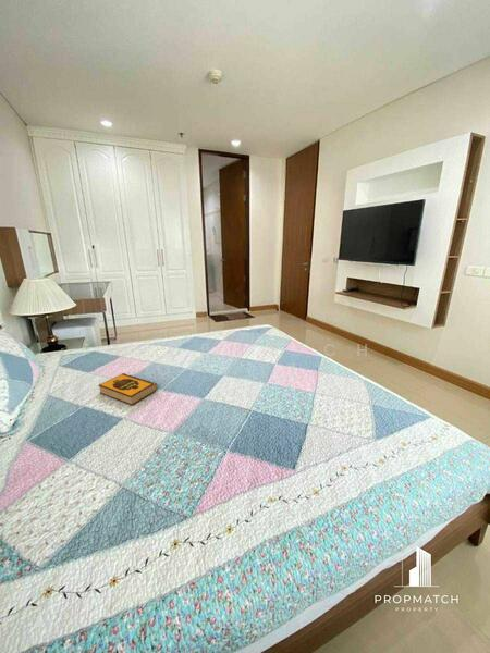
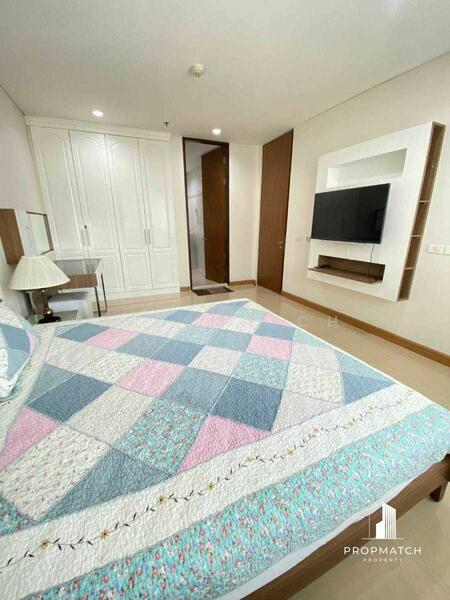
- hardback book (128, 386)
